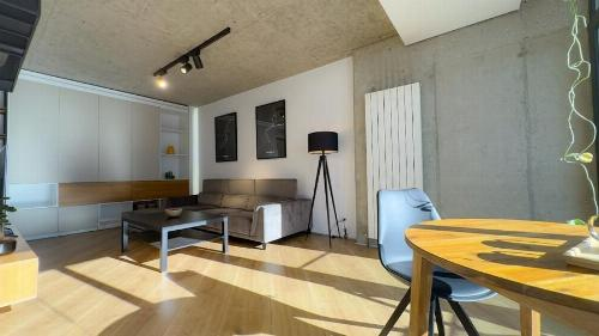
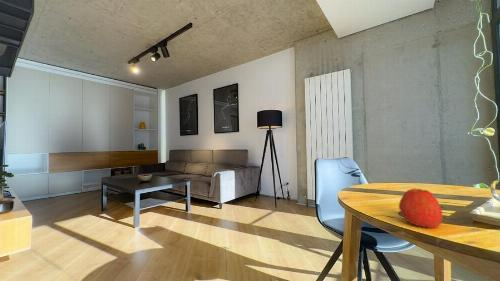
+ apple (420, 206)
